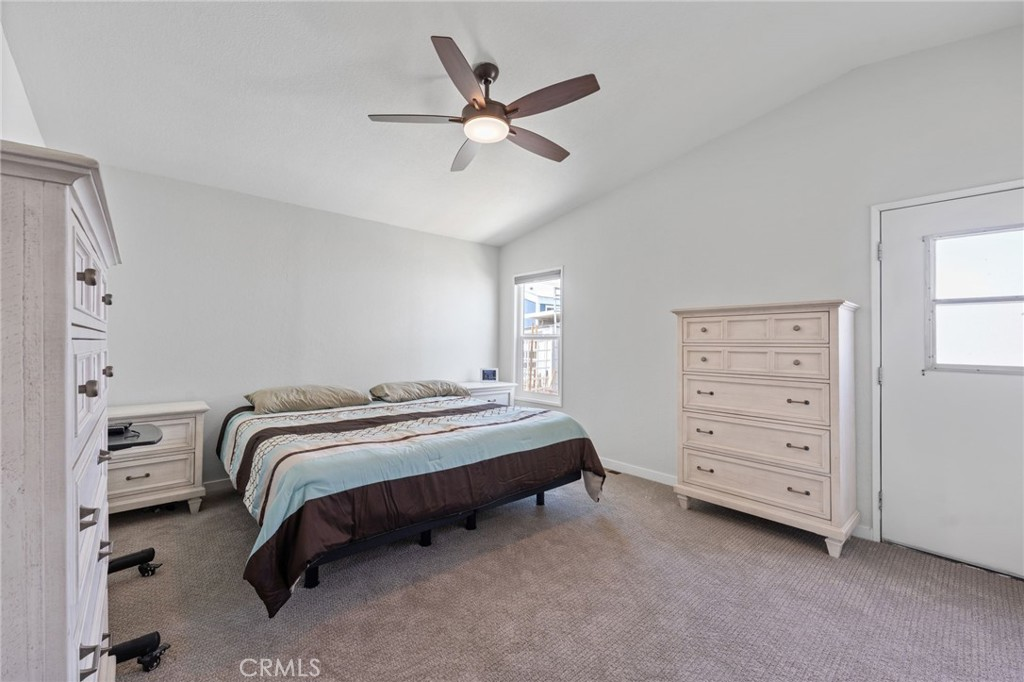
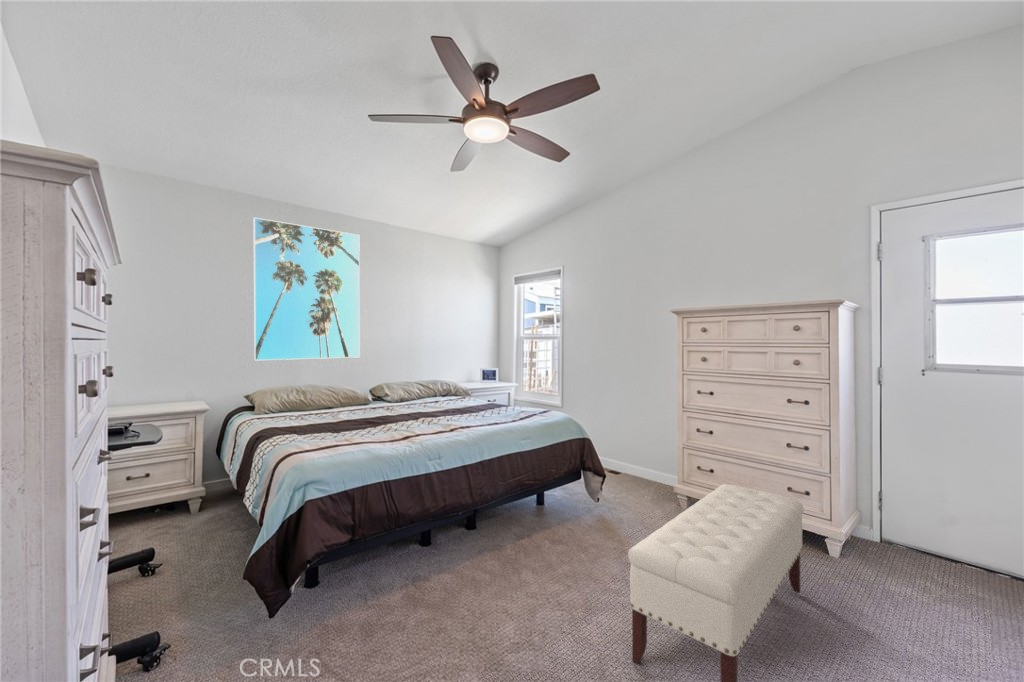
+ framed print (310, 292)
+ bench (726, 570)
